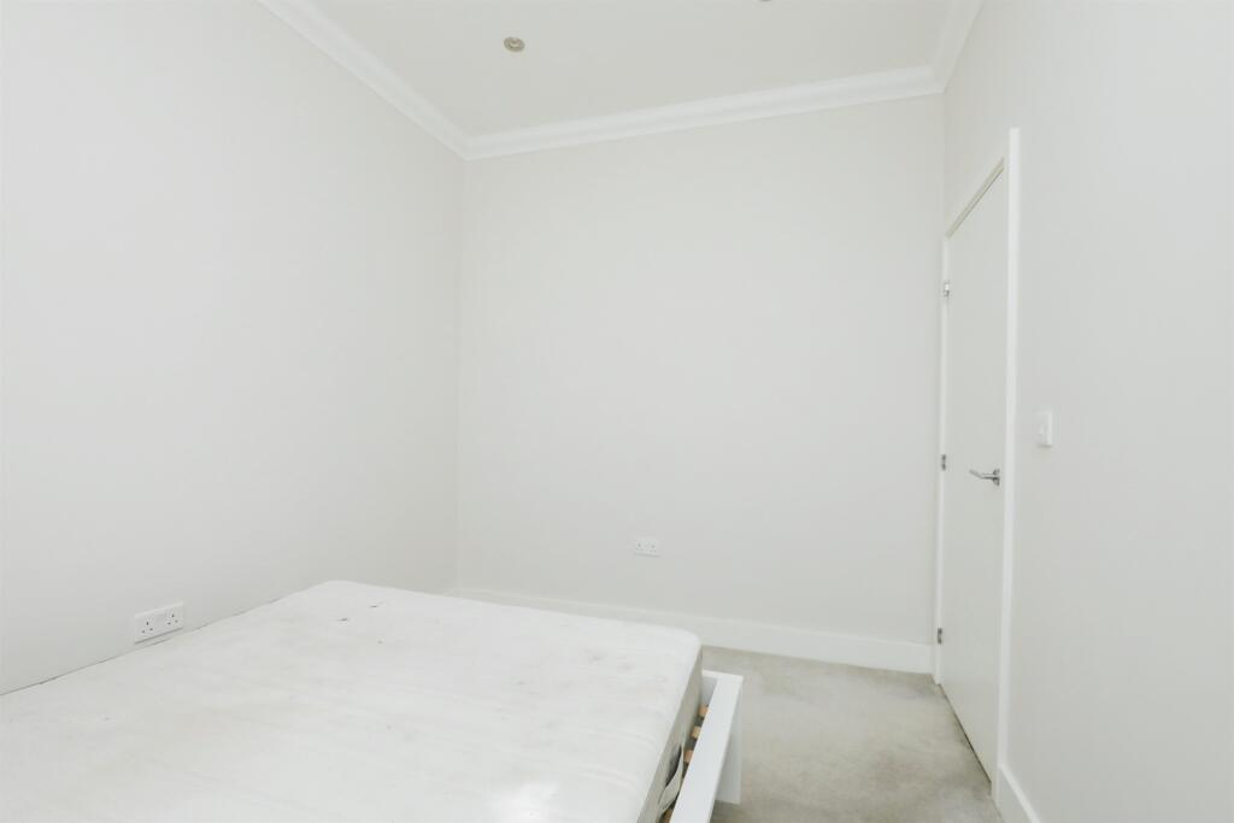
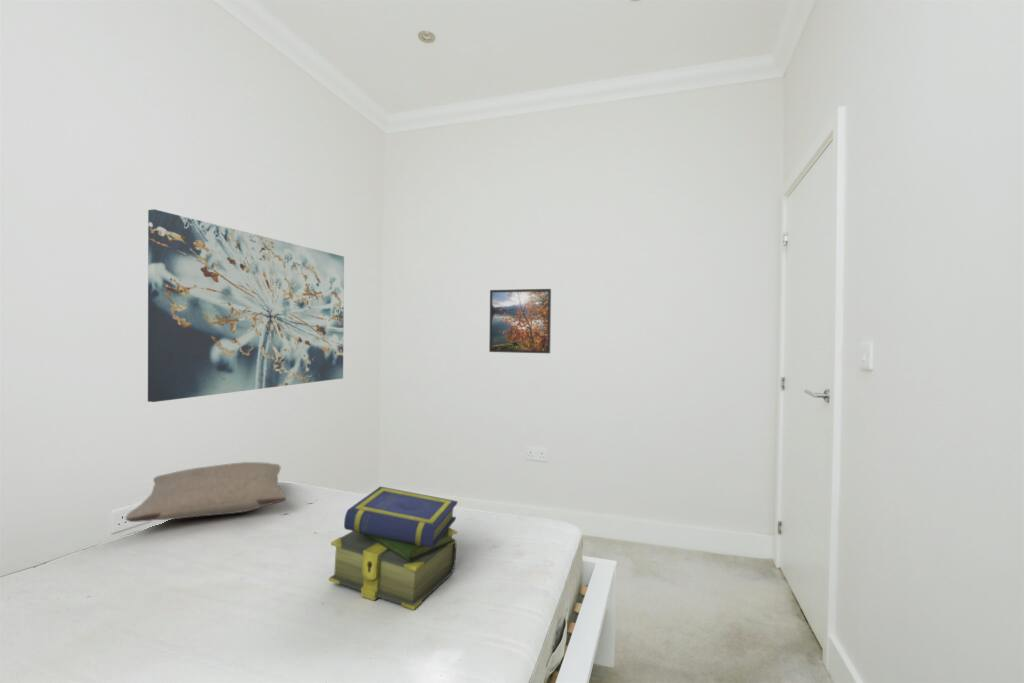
+ stack of books (400, 538)
+ pillow (216, 489)
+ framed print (519, 321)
+ wall art (267, 313)
